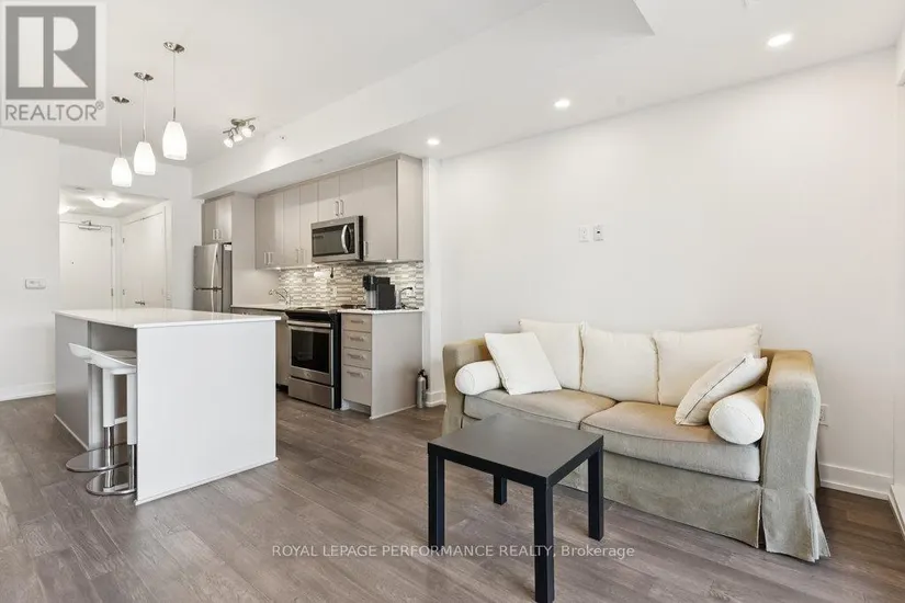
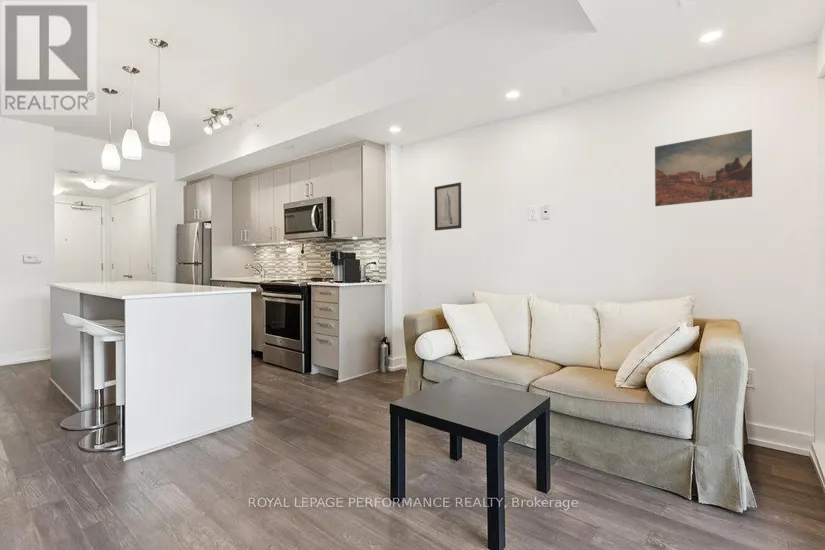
+ wall art (700, 170)
+ wall art (447, 207)
